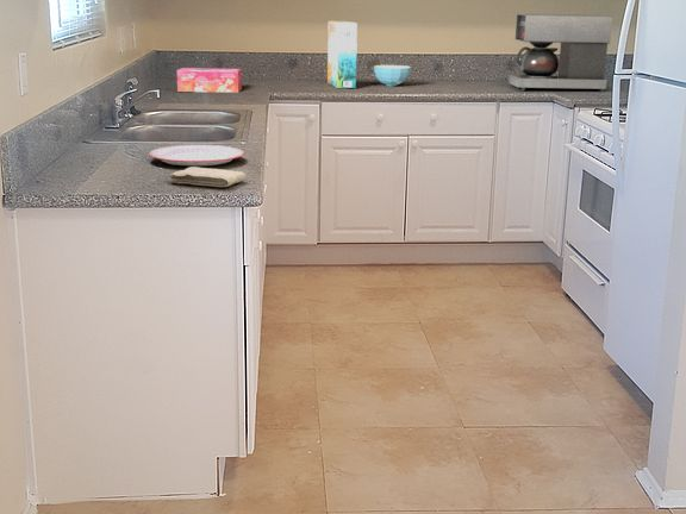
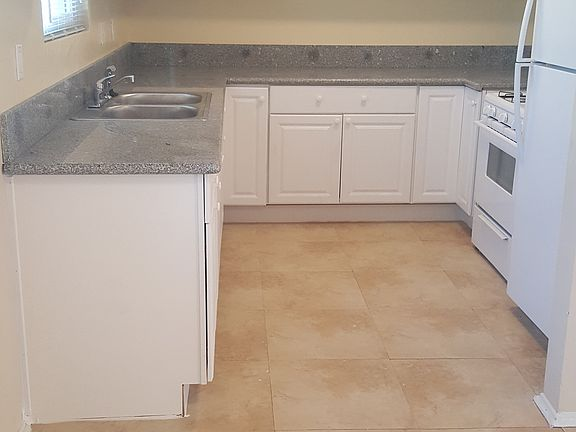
- cereal bowl (391, 75)
- plate (197, 156)
- cereal box (341, 54)
- coffee maker (560, 51)
- tissue box (210, 80)
- washcloth (207, 176)
